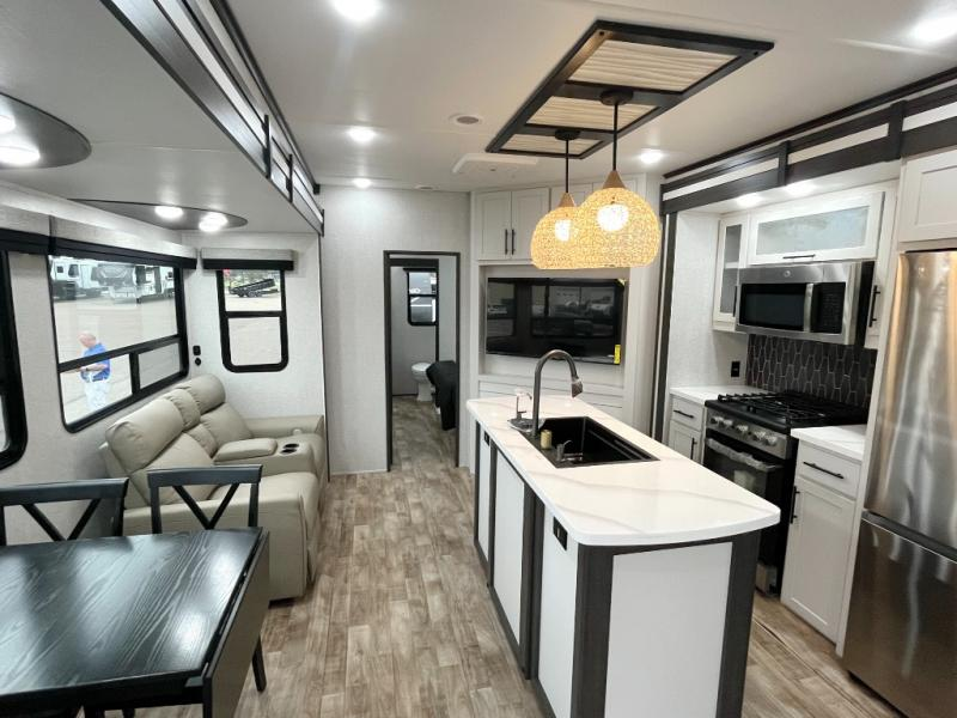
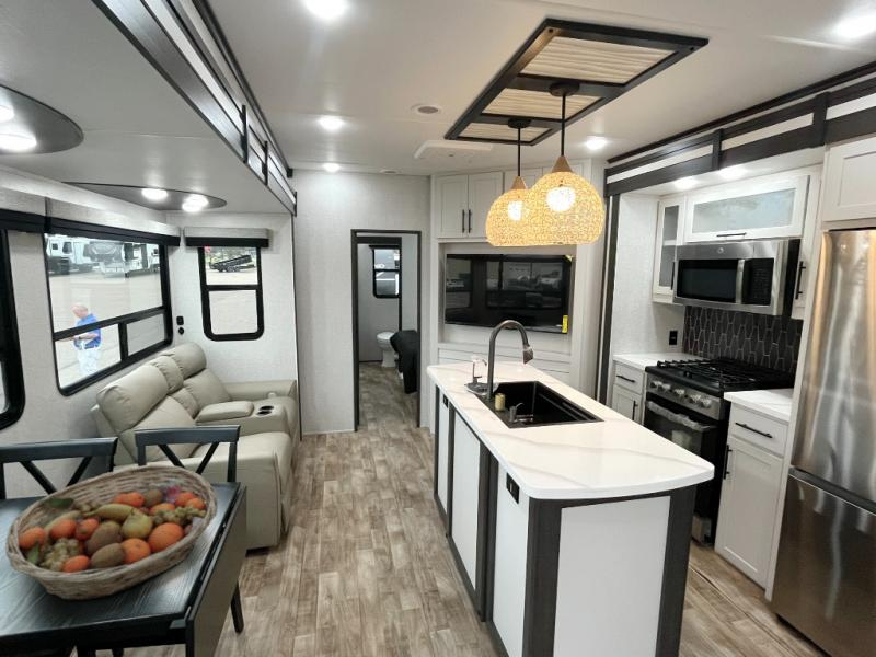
+ fruit basket (124, 526)
